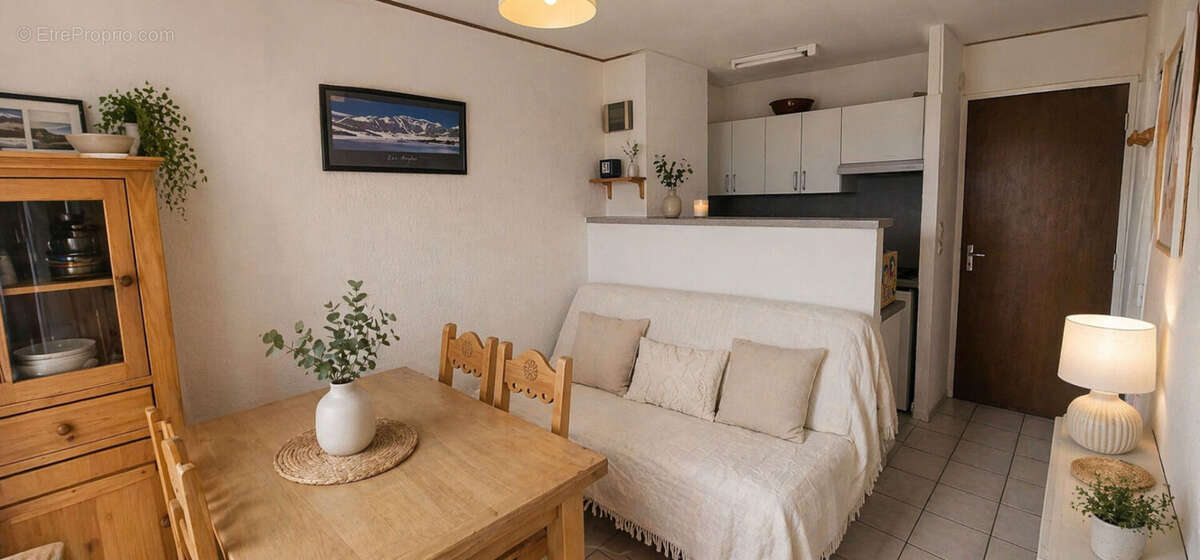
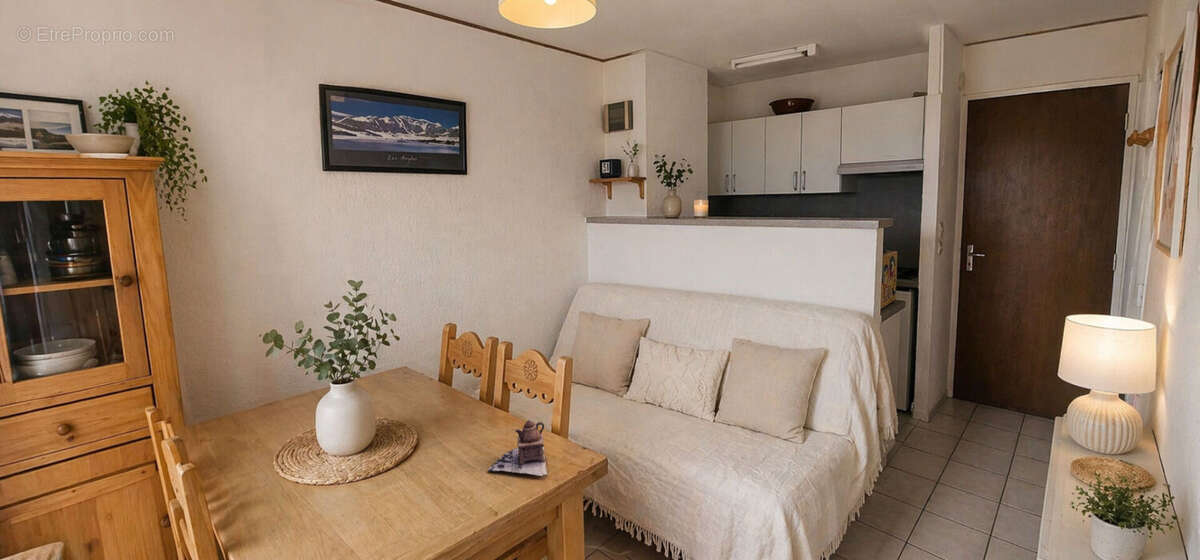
+ teapot (527, 440)
